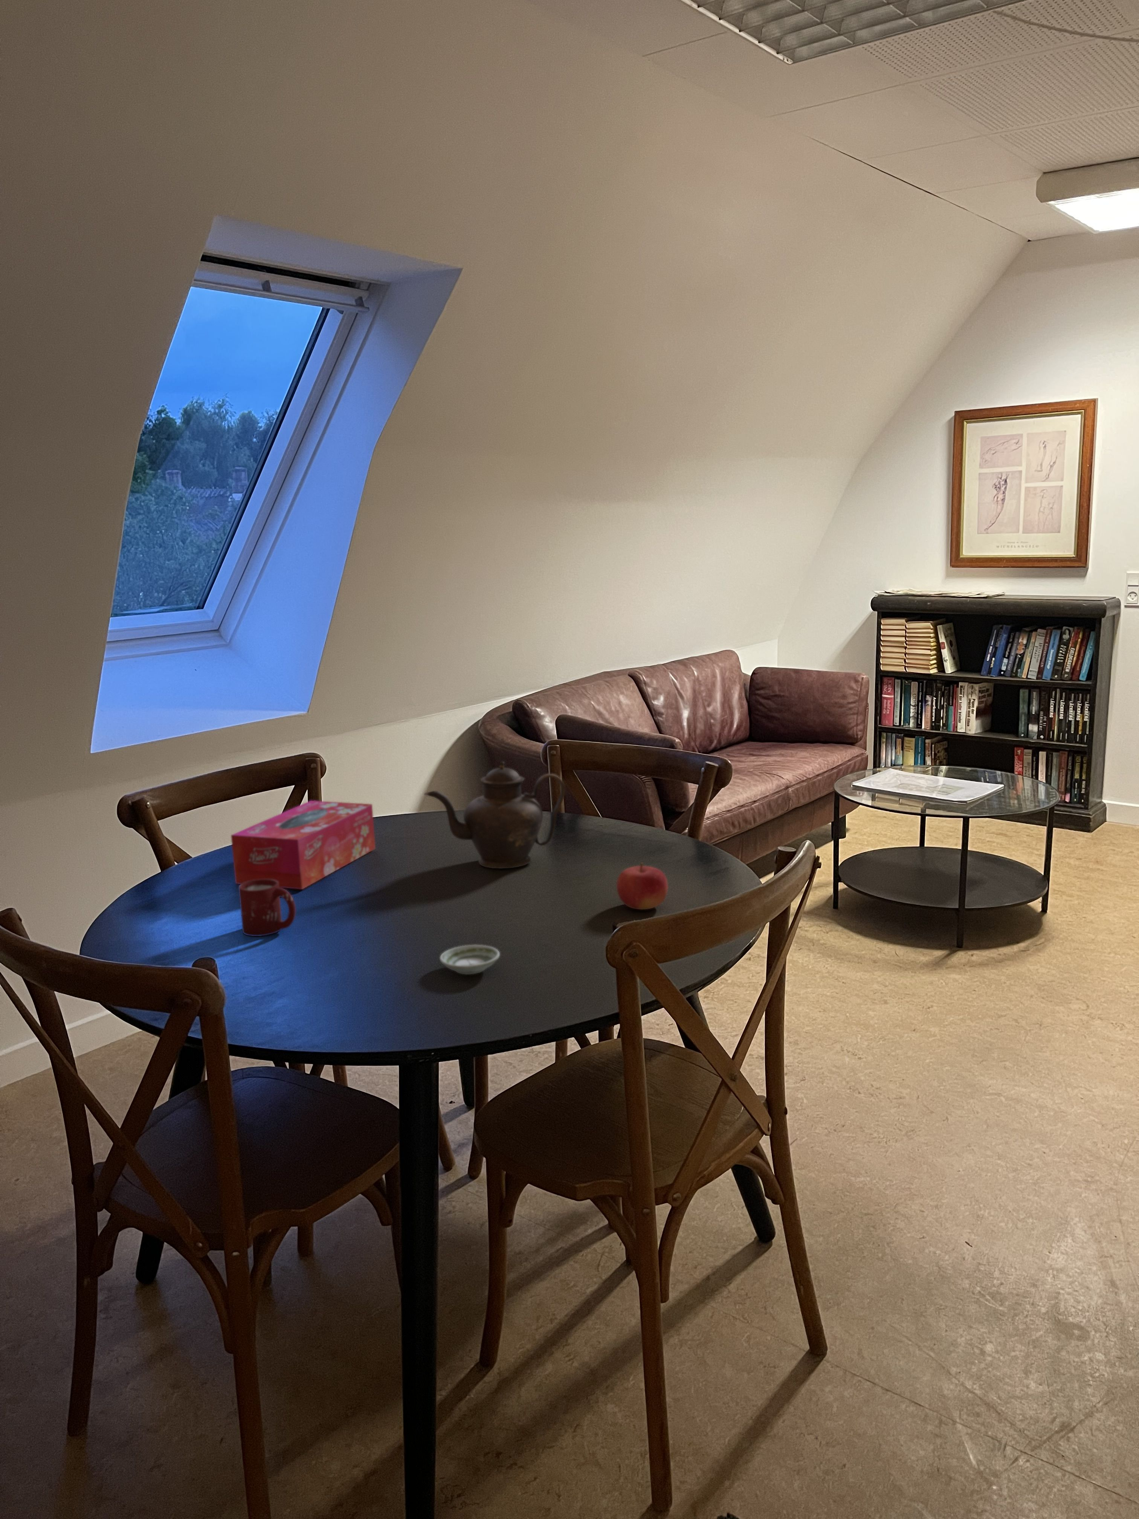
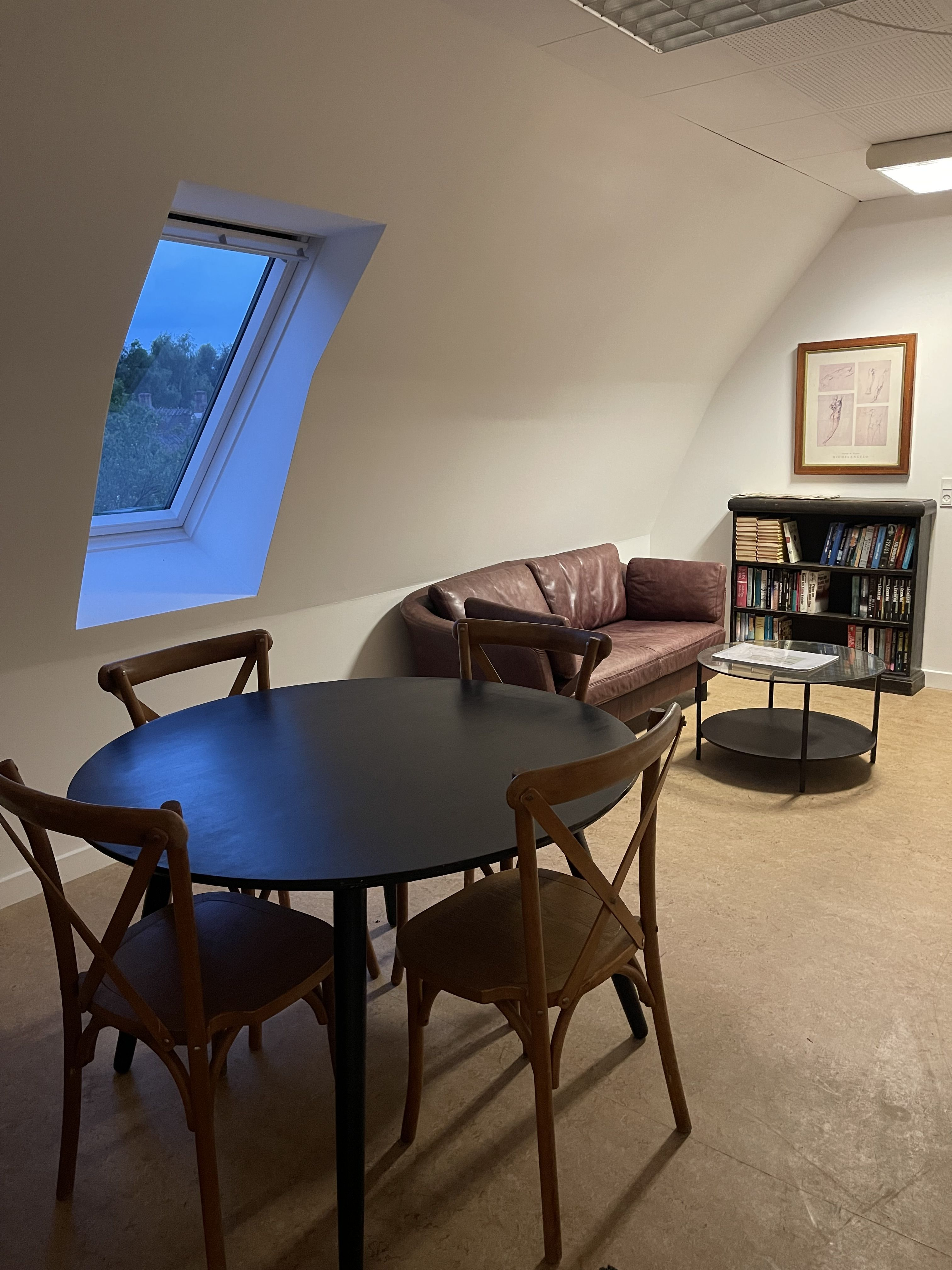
- tissue box (306, 842)
- teapot (498, 812)
- fruit (641, 885)
- cup (268, 908)
- saucer (470, 962)
